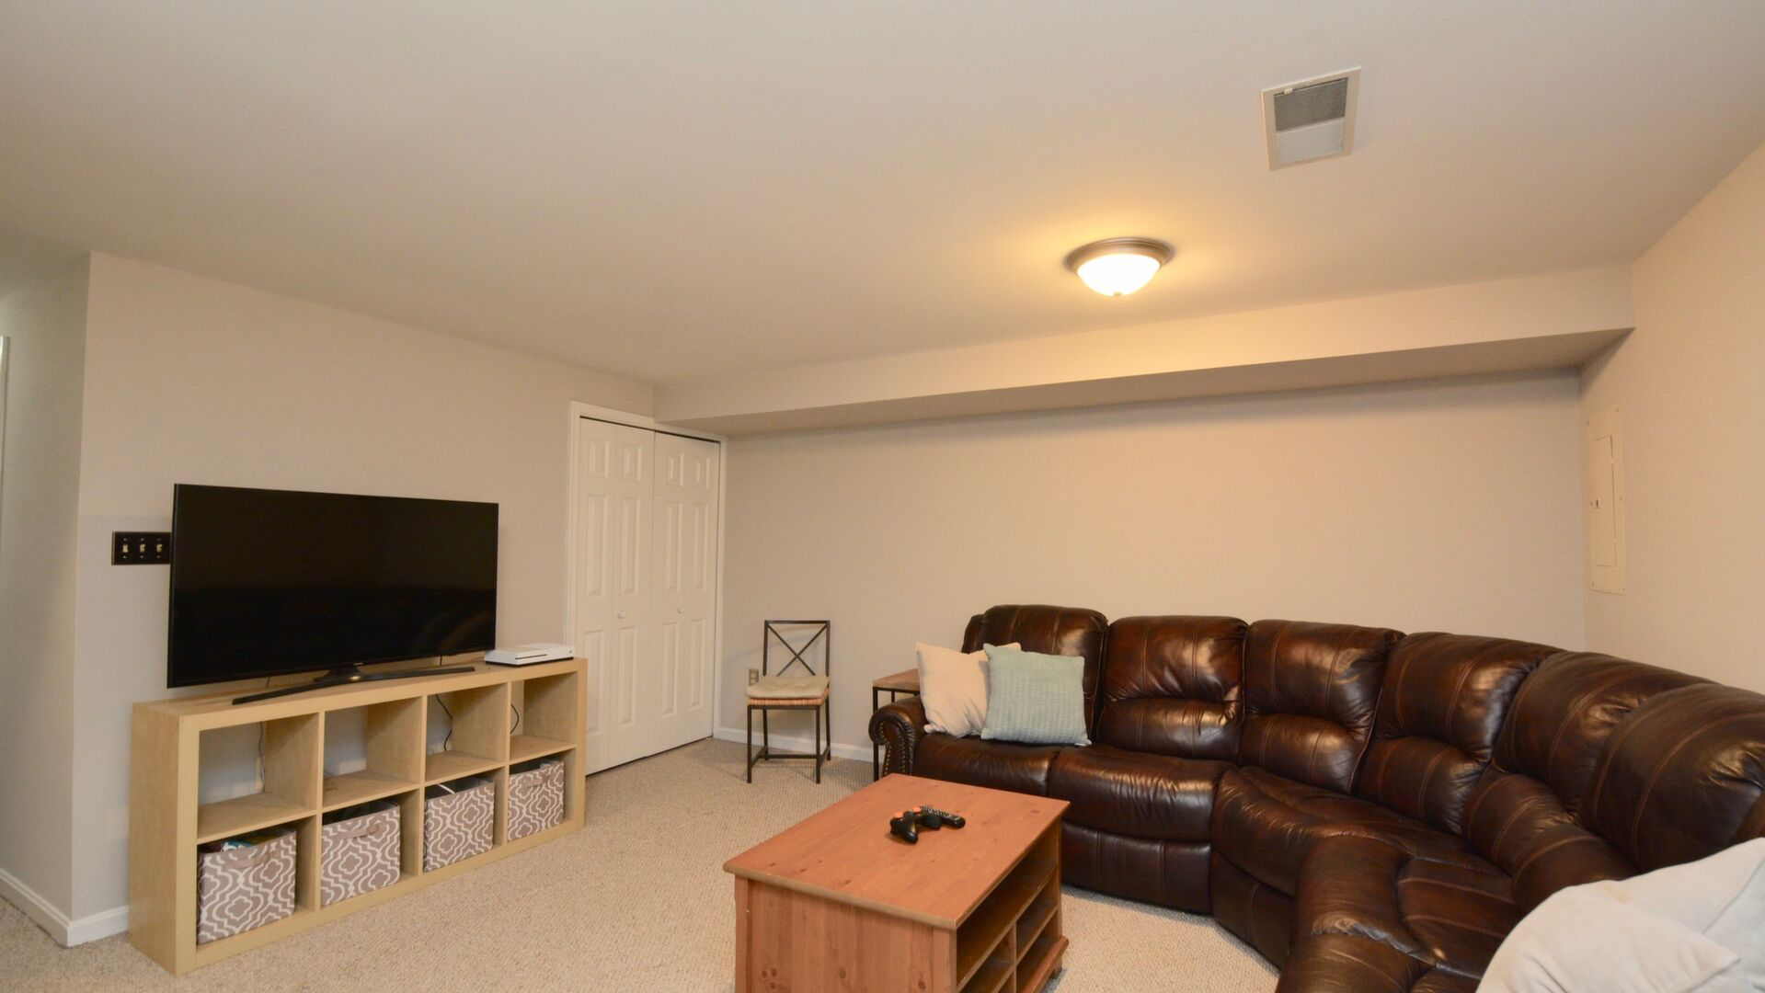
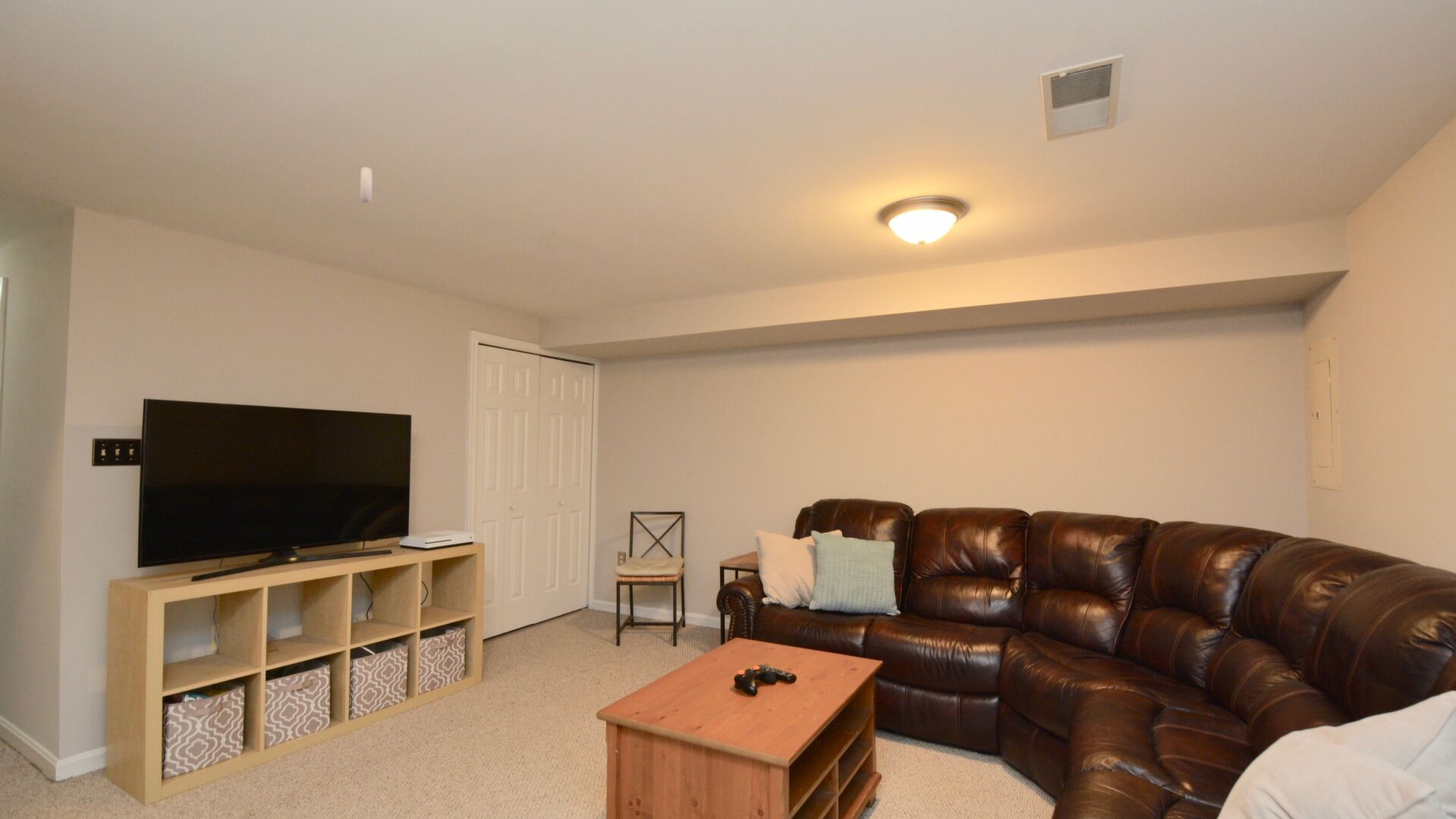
+ wheel (366, 184)
